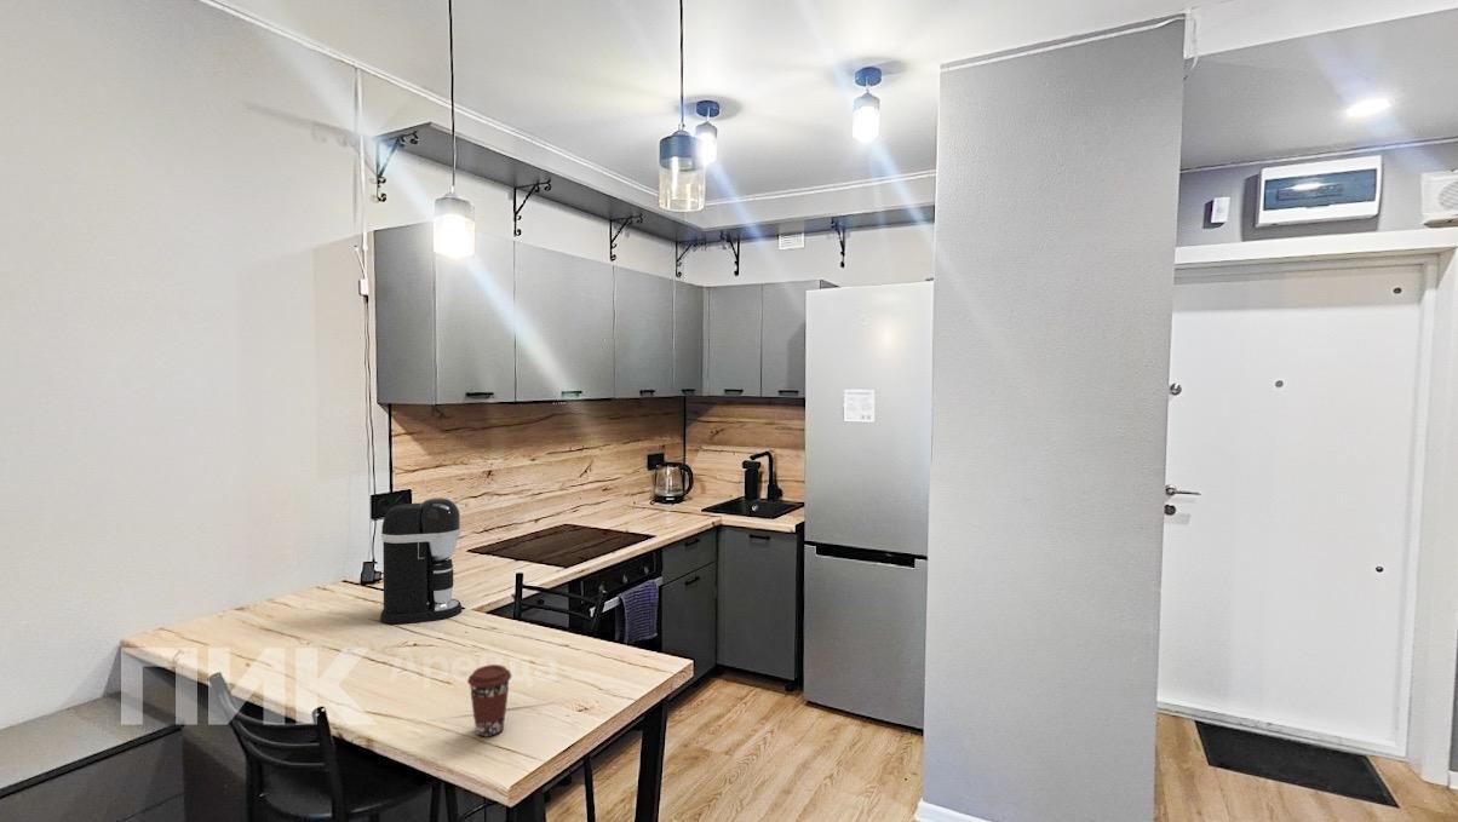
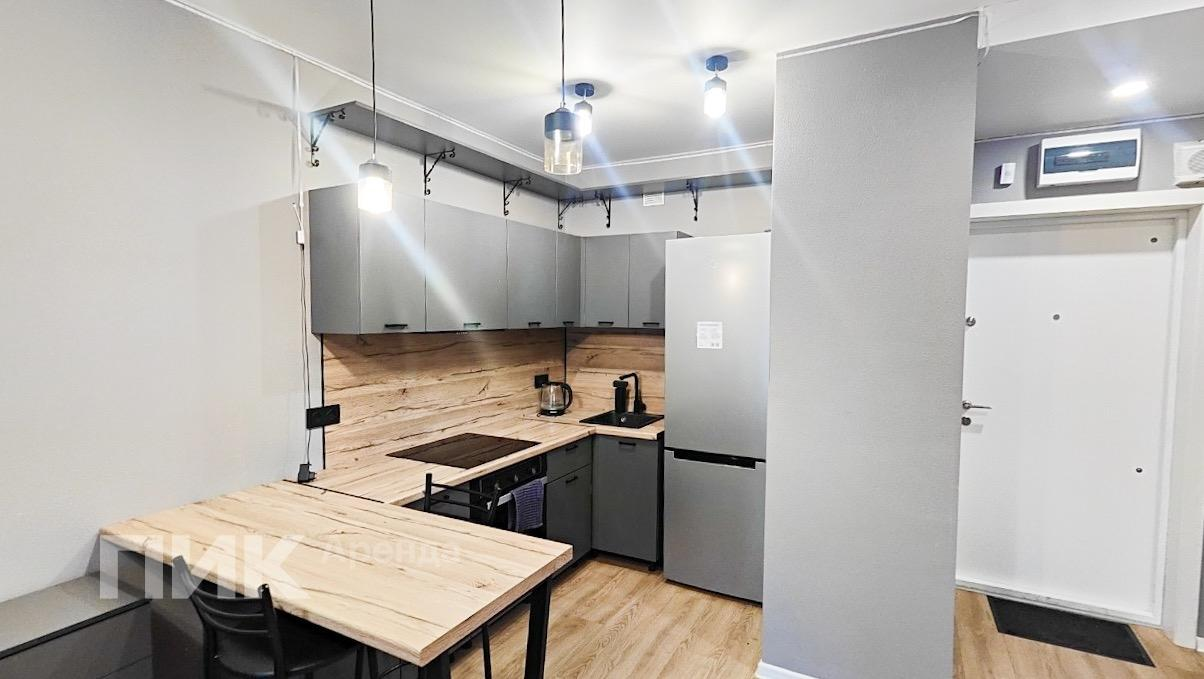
- coffee cup (489, 700)
- coffee maker (421, 556)
